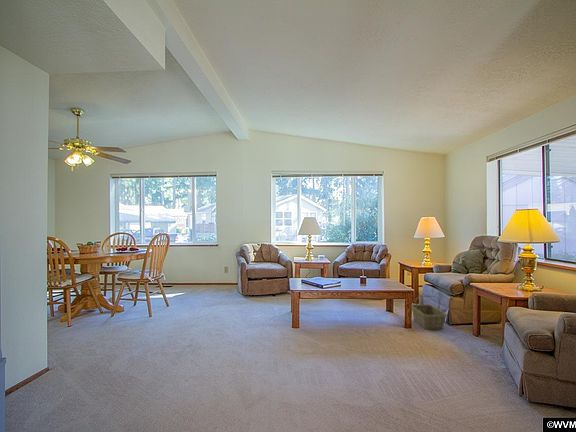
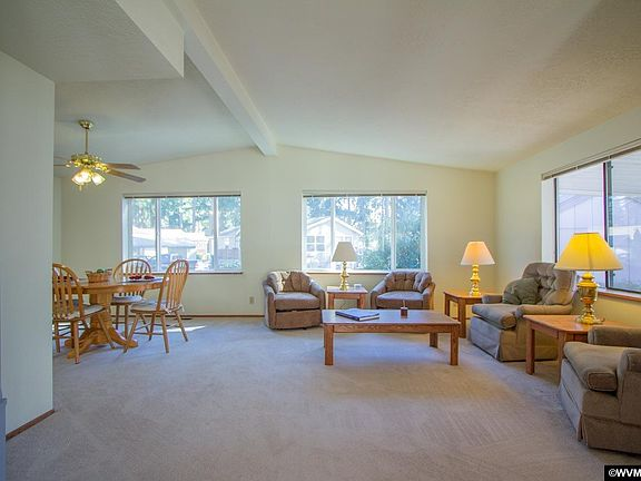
- basket (427, 310)
